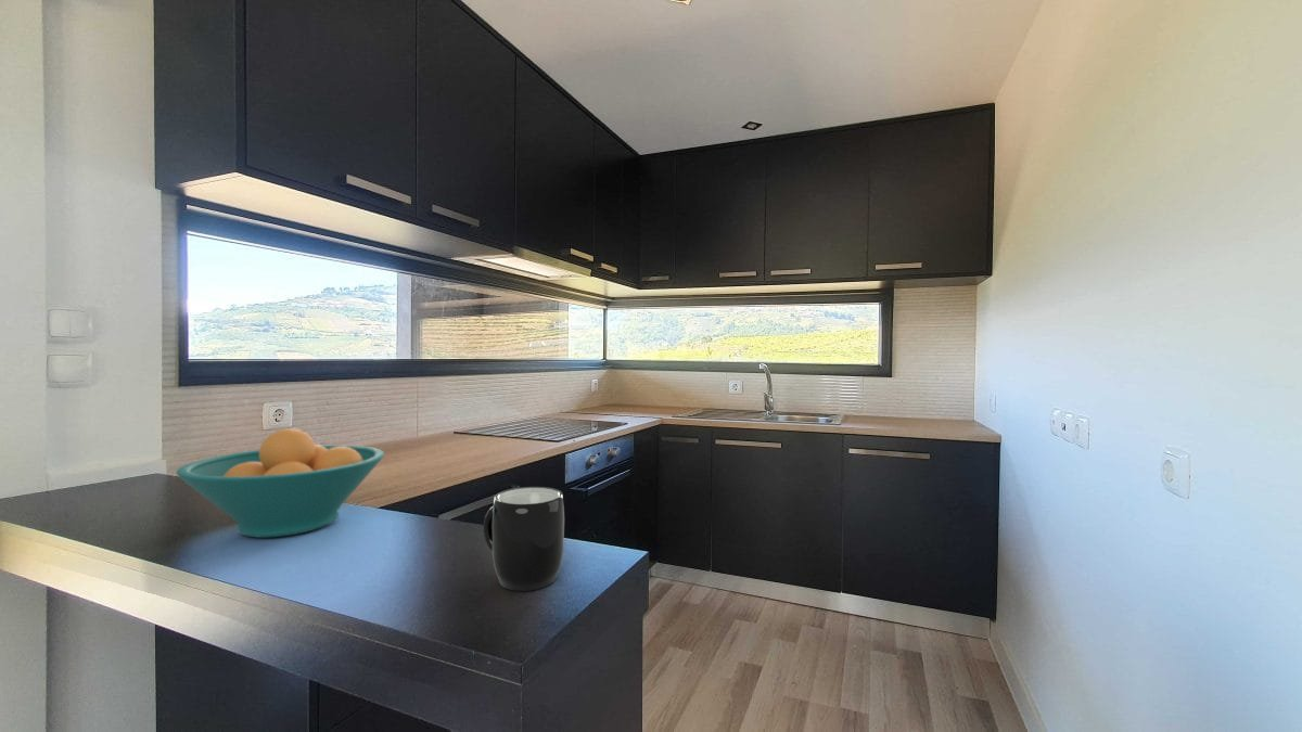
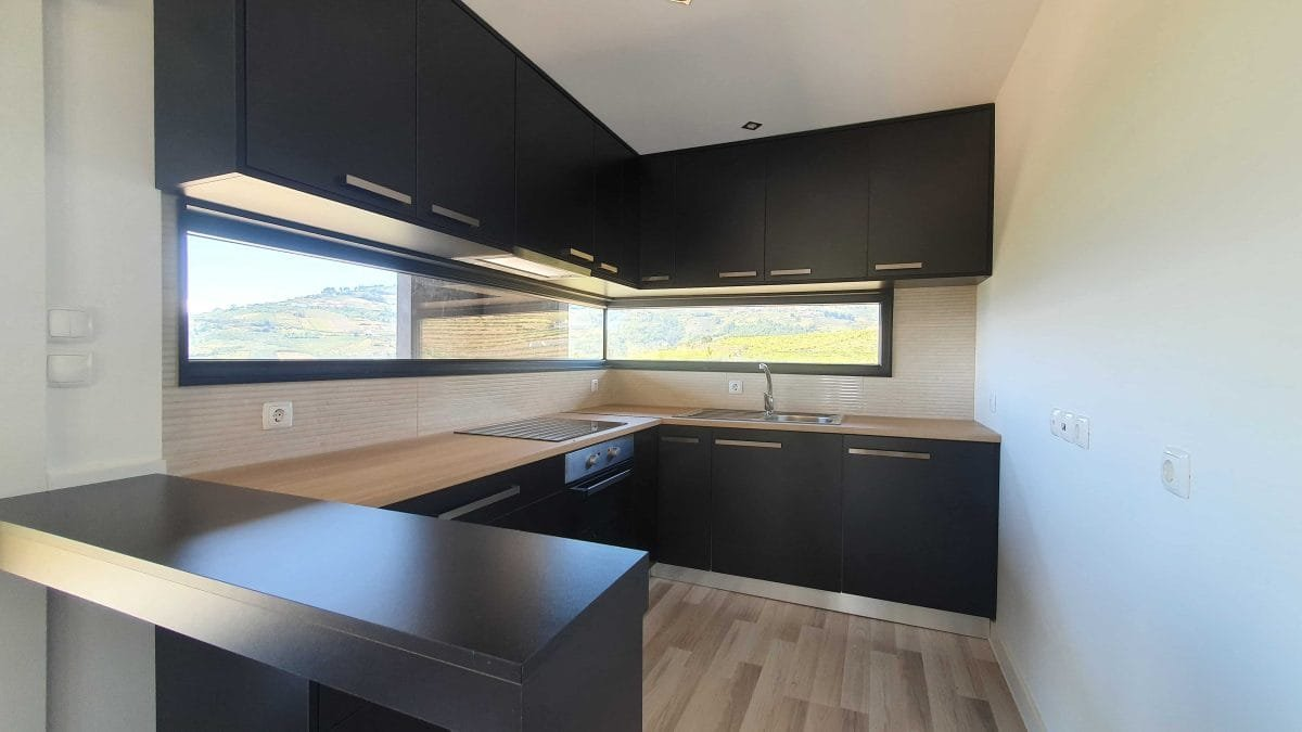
- mug (519, 535)
- fruit bowl (290, 476)
